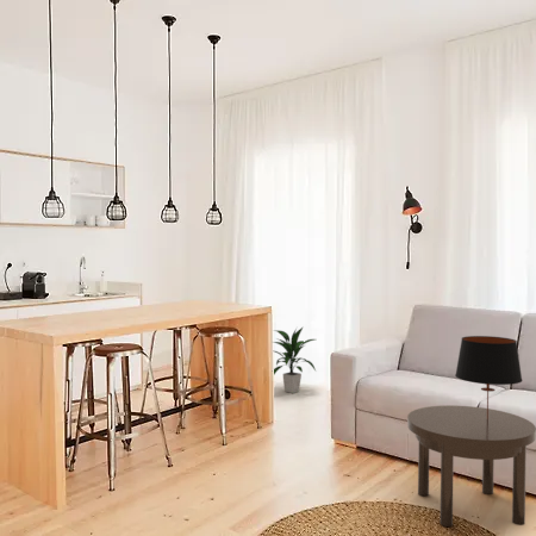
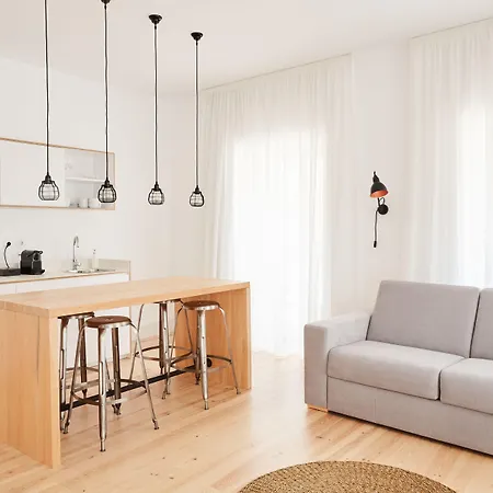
- side table (468, 457)
- indoor plant (289, 357)
- table lamp (487, 379)
